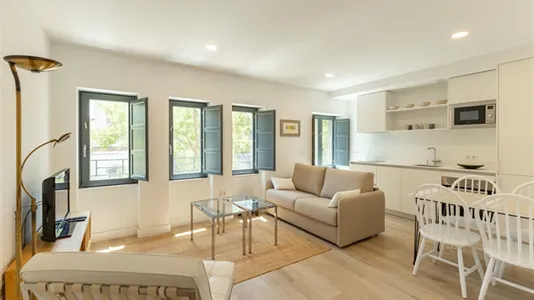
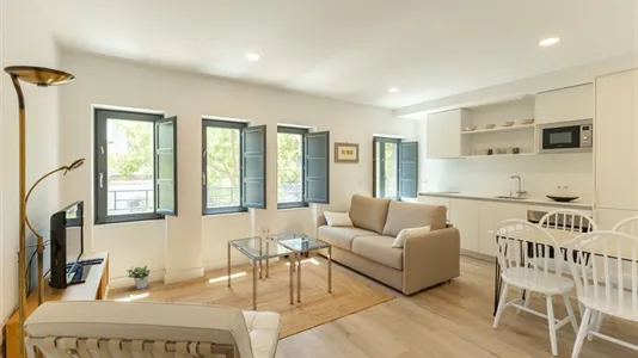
+ potted plant (139, 277)
